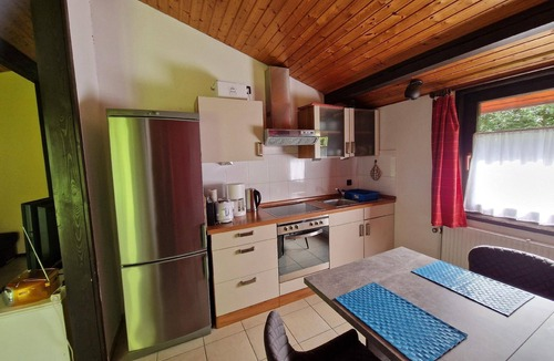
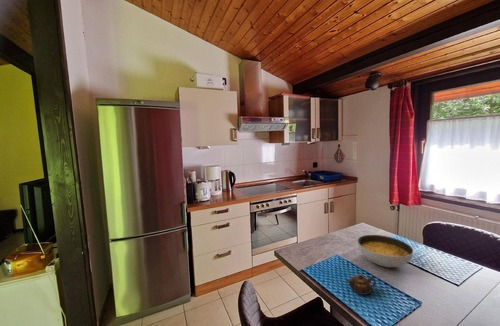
+ teapot (361, 282)
+ soup bowl (383, 252)
